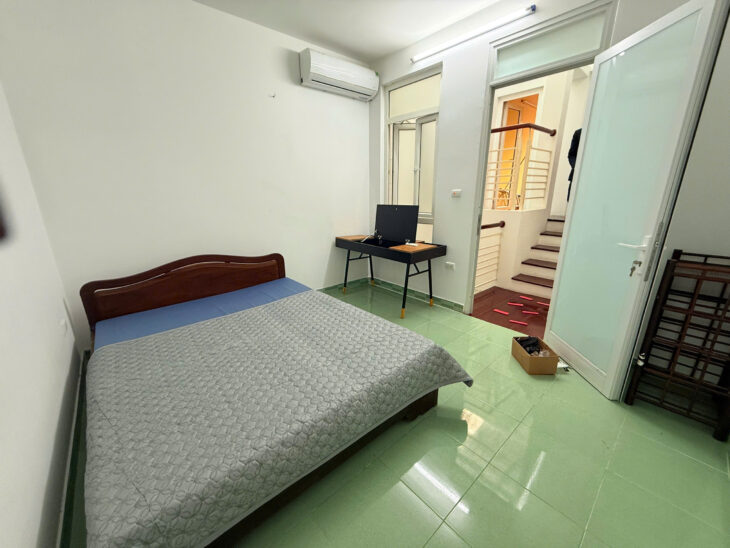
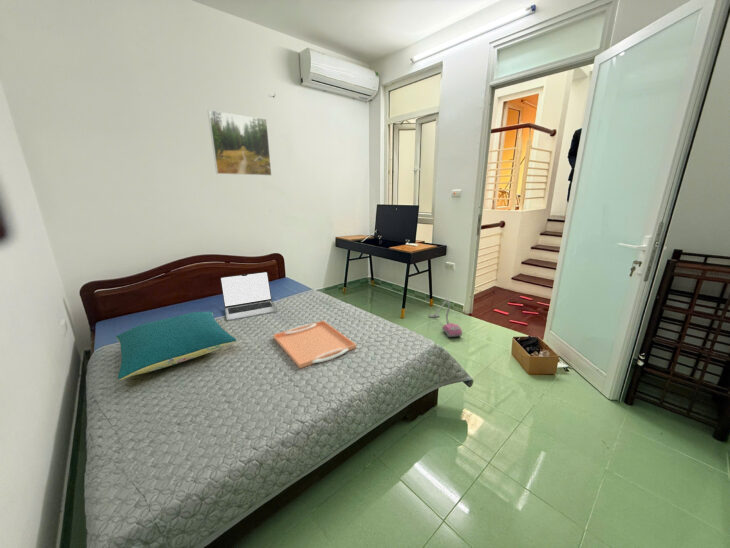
+ serving tray (313, 341)
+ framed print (242, 145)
+ pillow (175, 338)
+ laptop (248, 294)
+ vacuum cleaner (446, 313)
